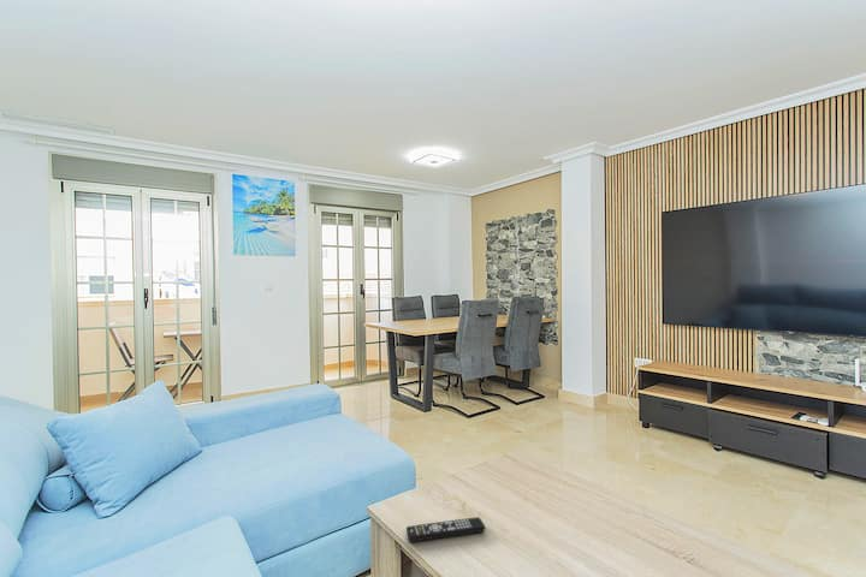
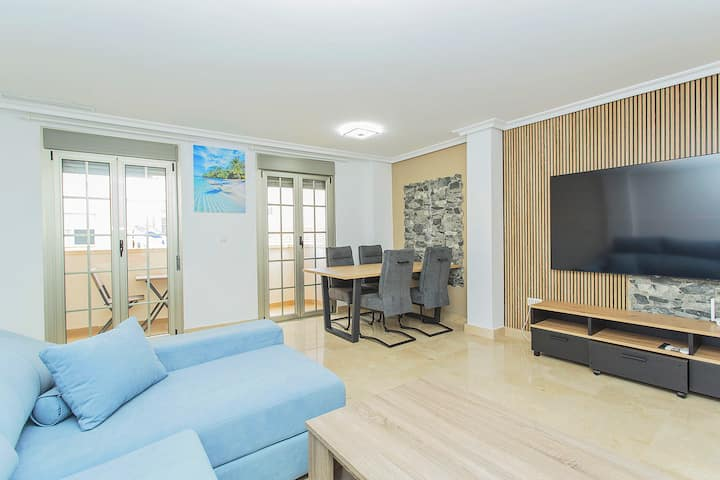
- remote control (445, 529)
